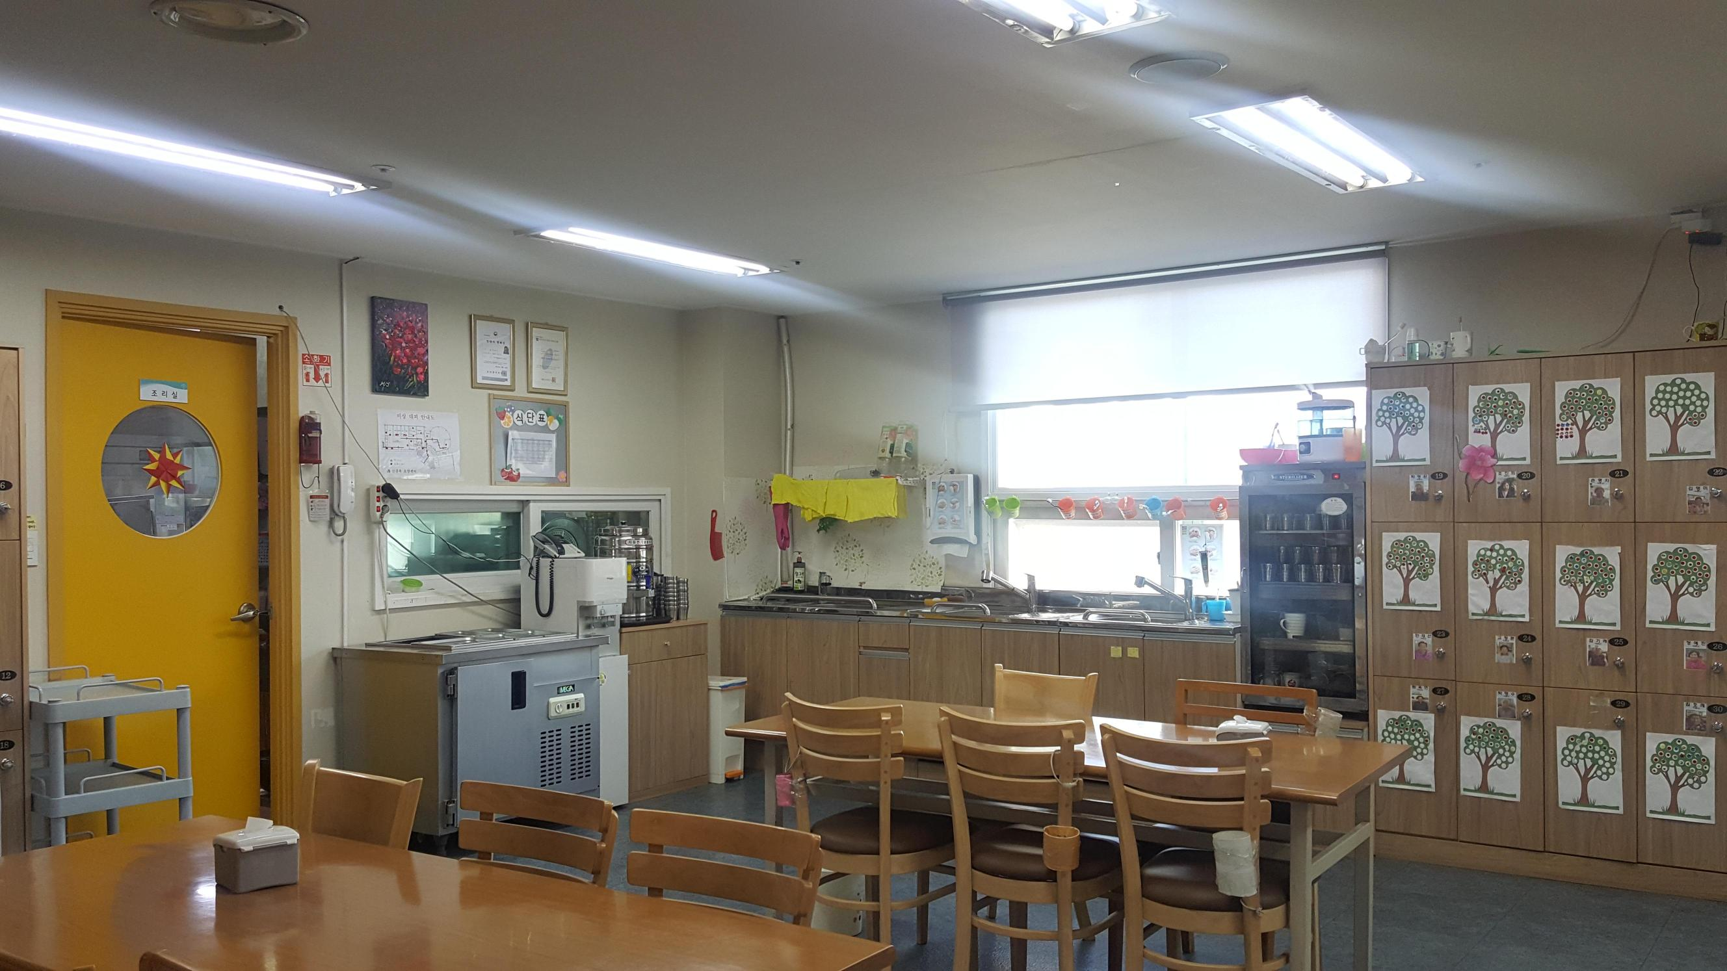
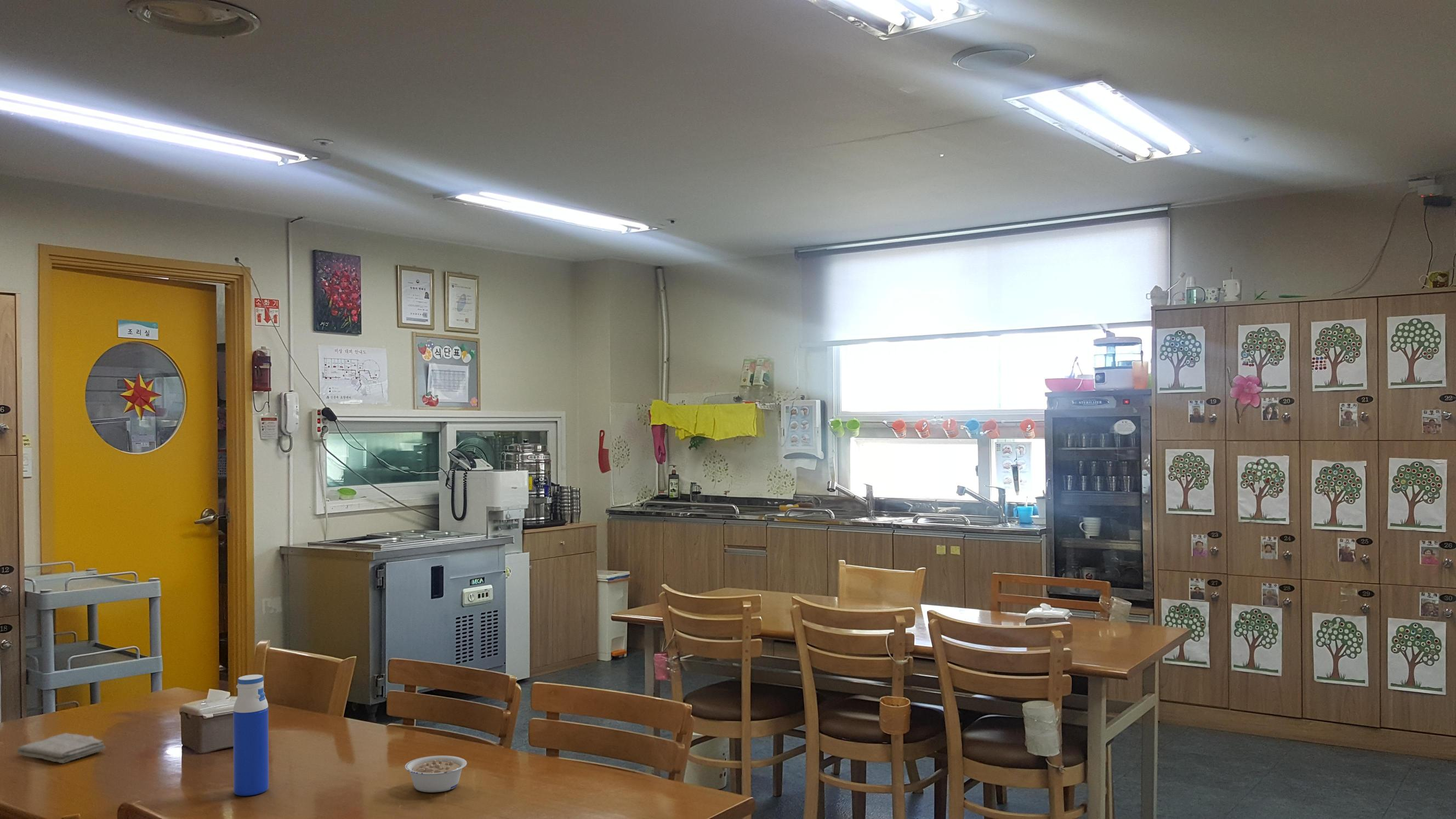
+ washcloth (62, 747)
+ legume (438, 773)
+ water bottle (251, 733)
